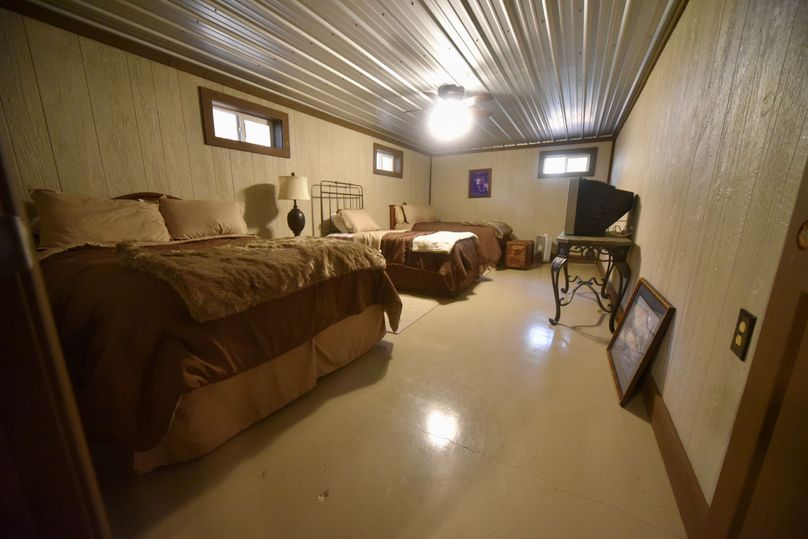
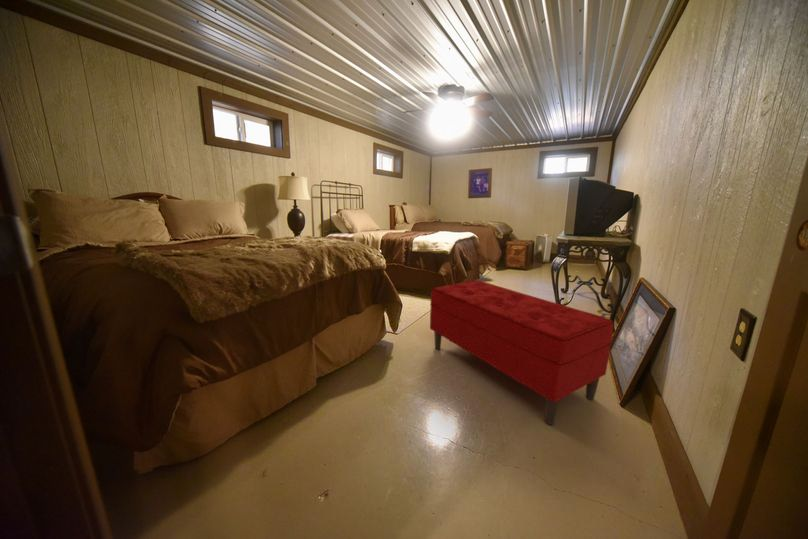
+ bench (505, 336)
